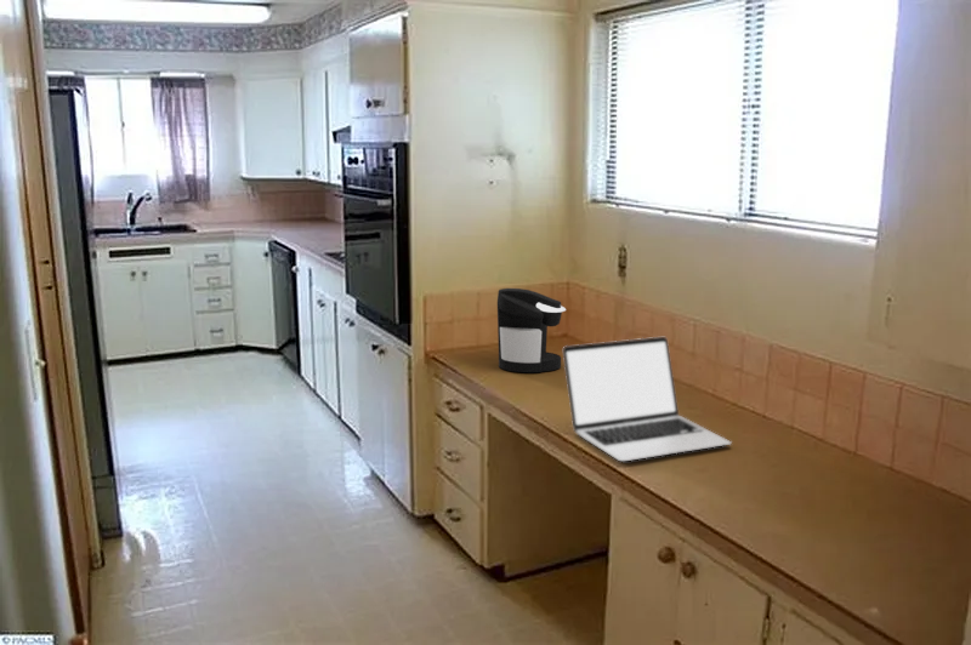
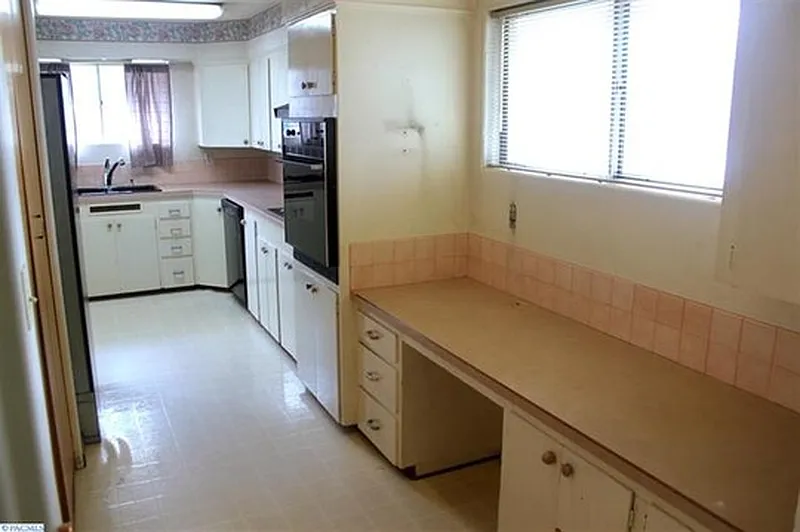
- laptop (645, 394)
- coffee maker (530, 327)
